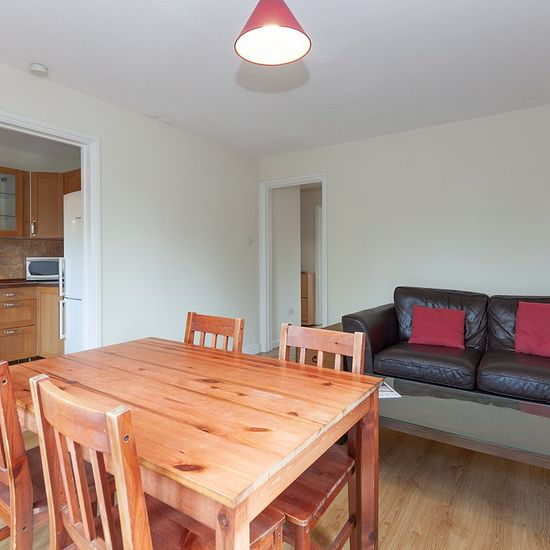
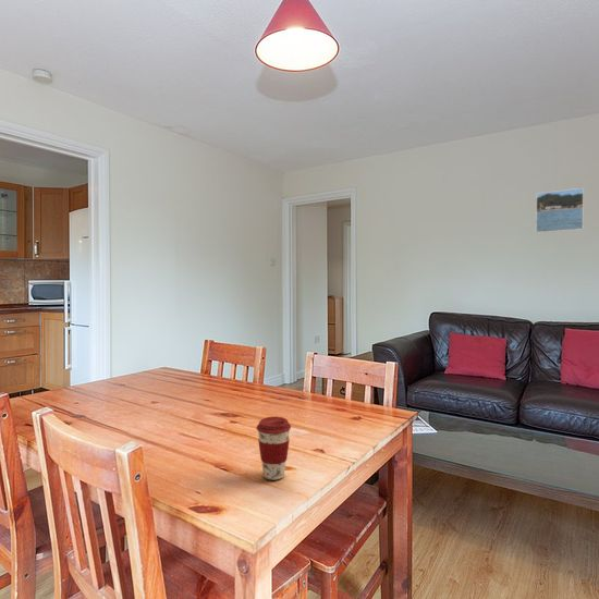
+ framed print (559, 210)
+ coffee cup (273, 448)
